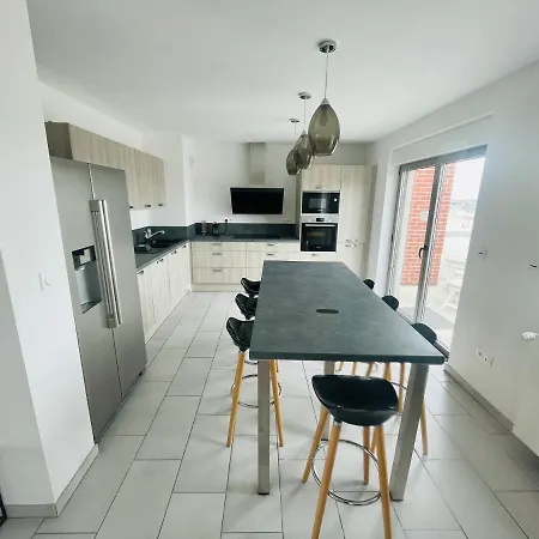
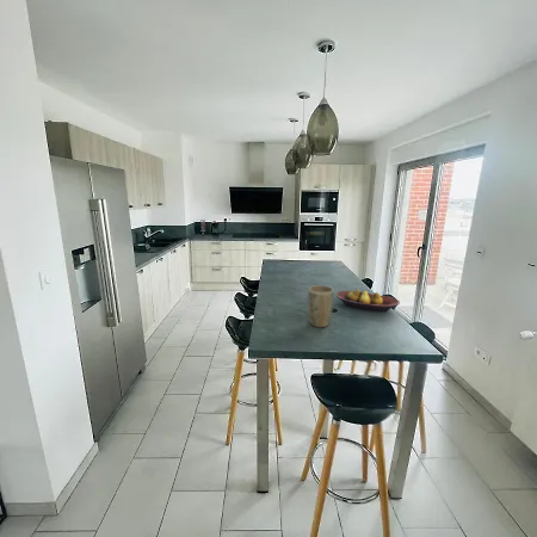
+ plant pot (320, 305)
+ fruit bowl (366, 298)
